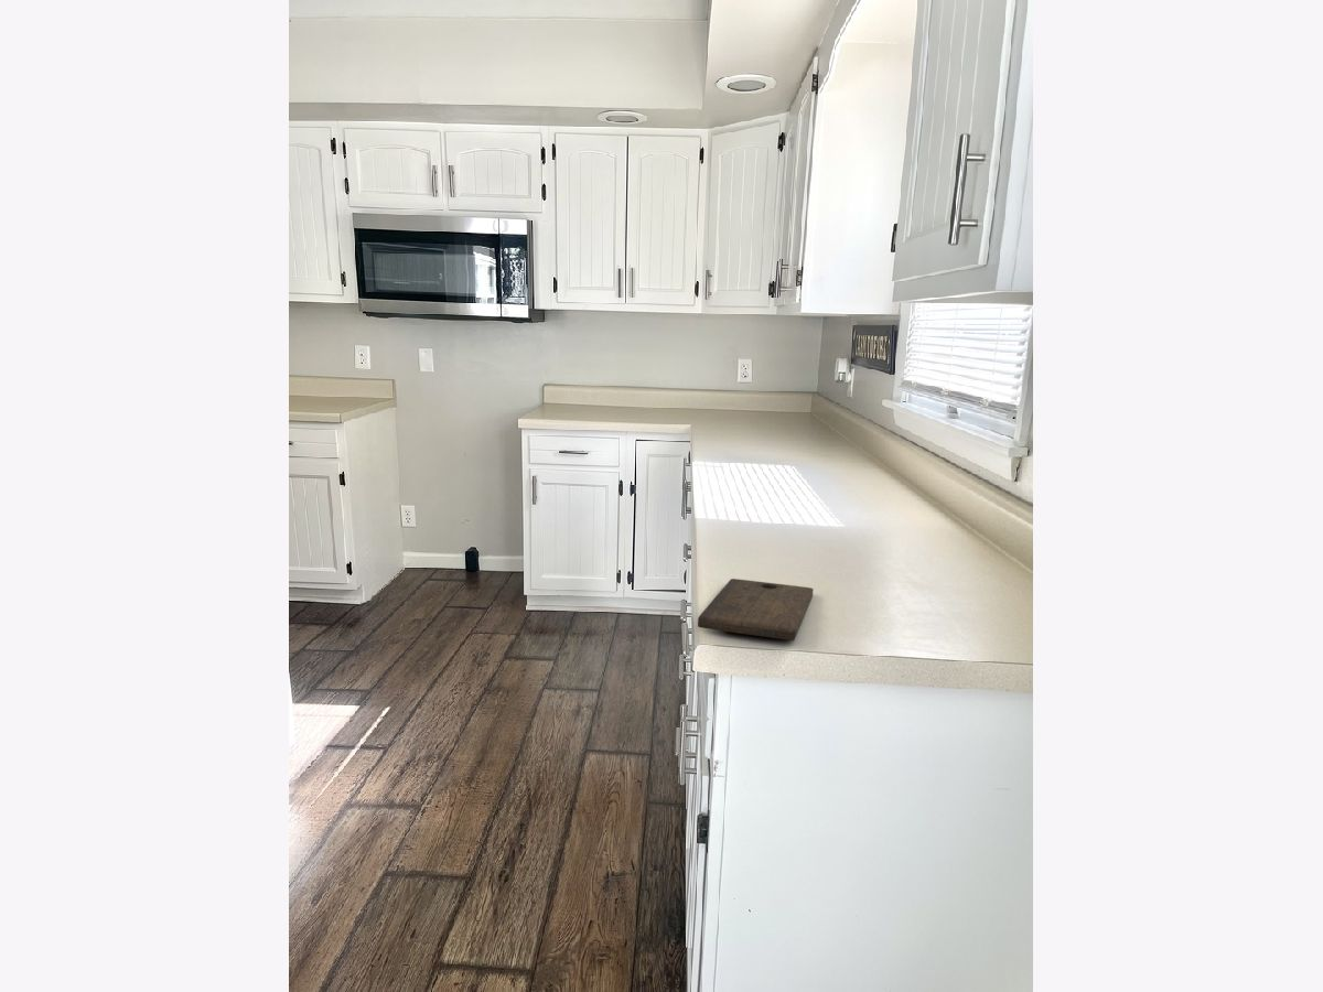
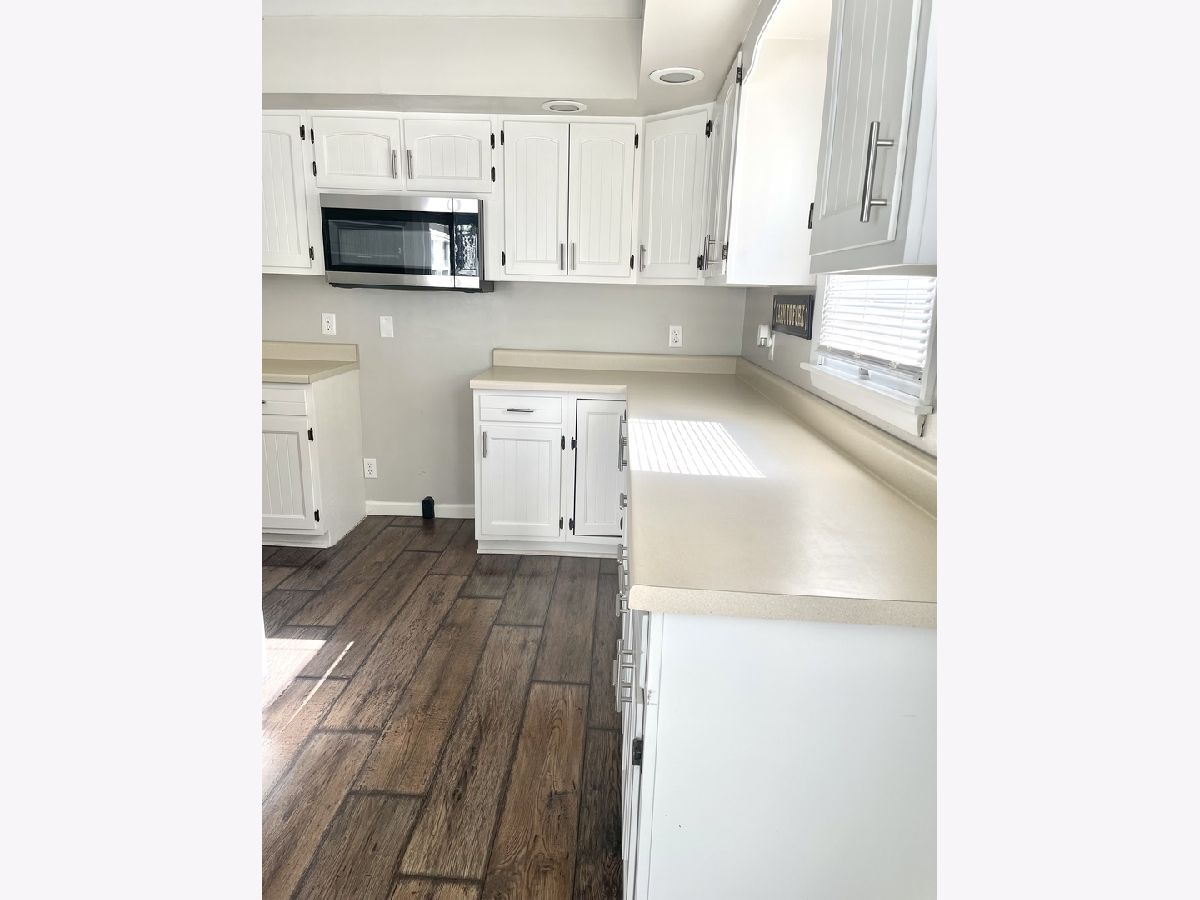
- cutting board (759, 606)
